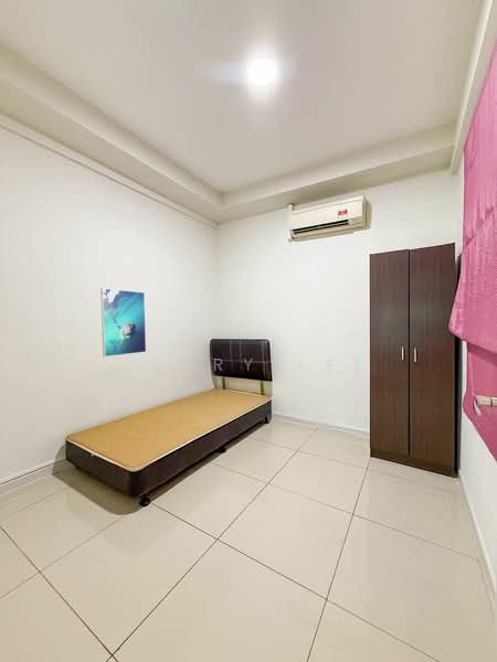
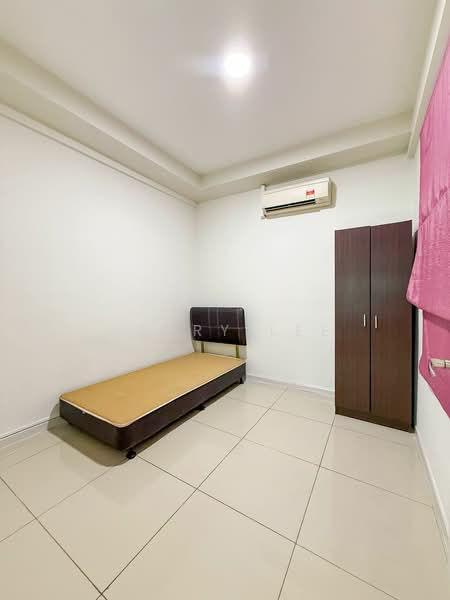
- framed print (125, 322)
